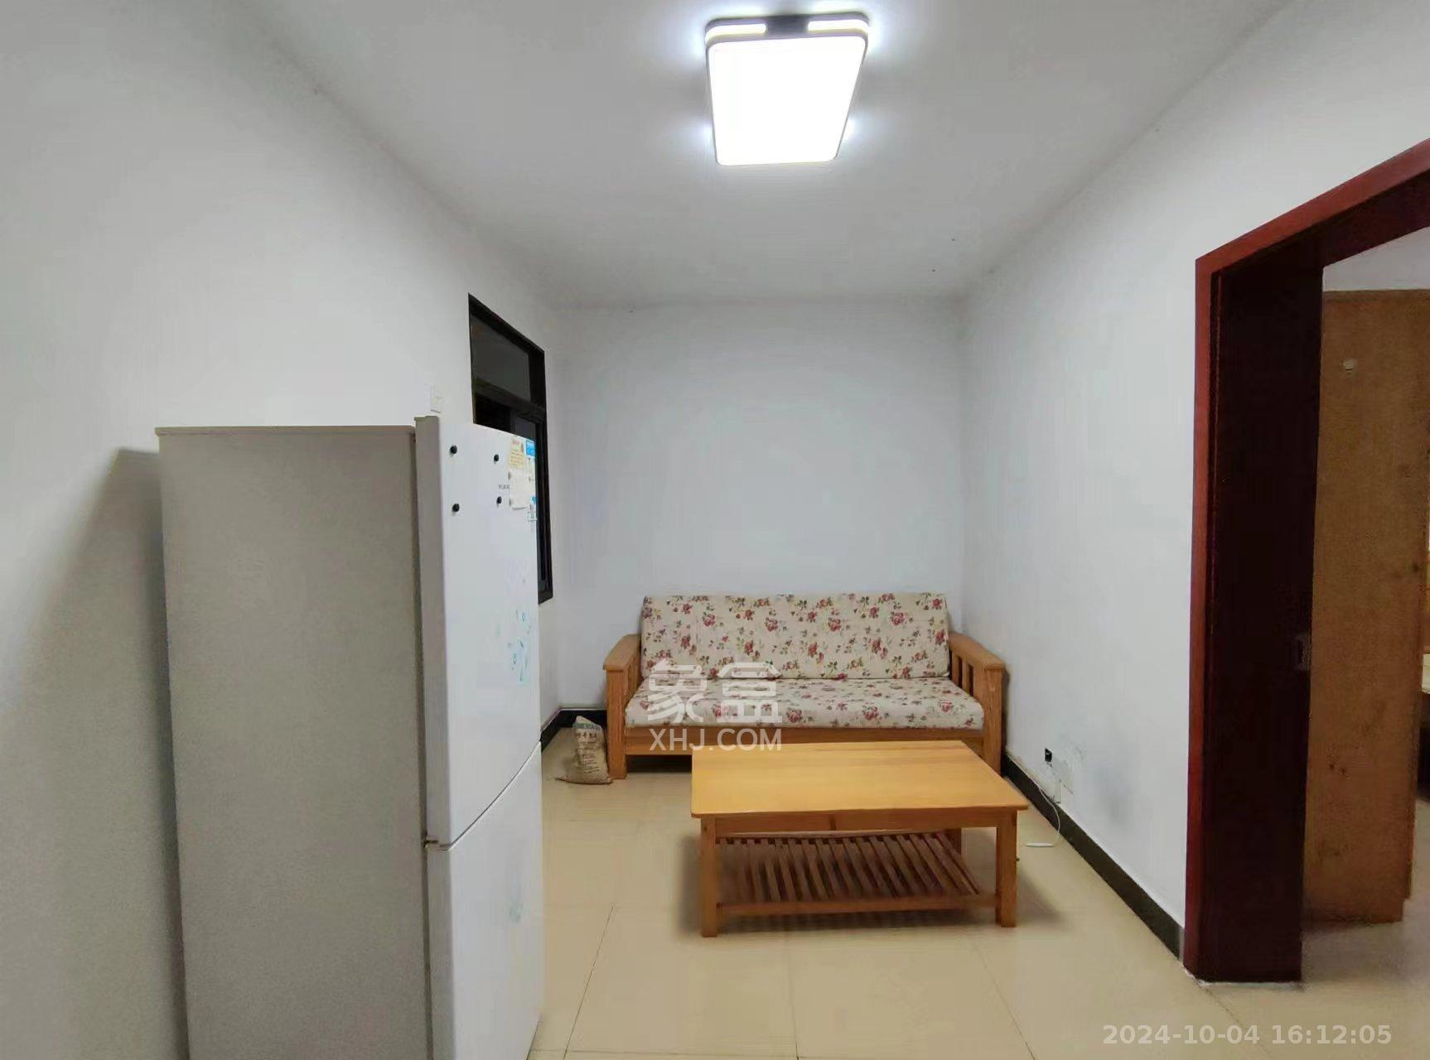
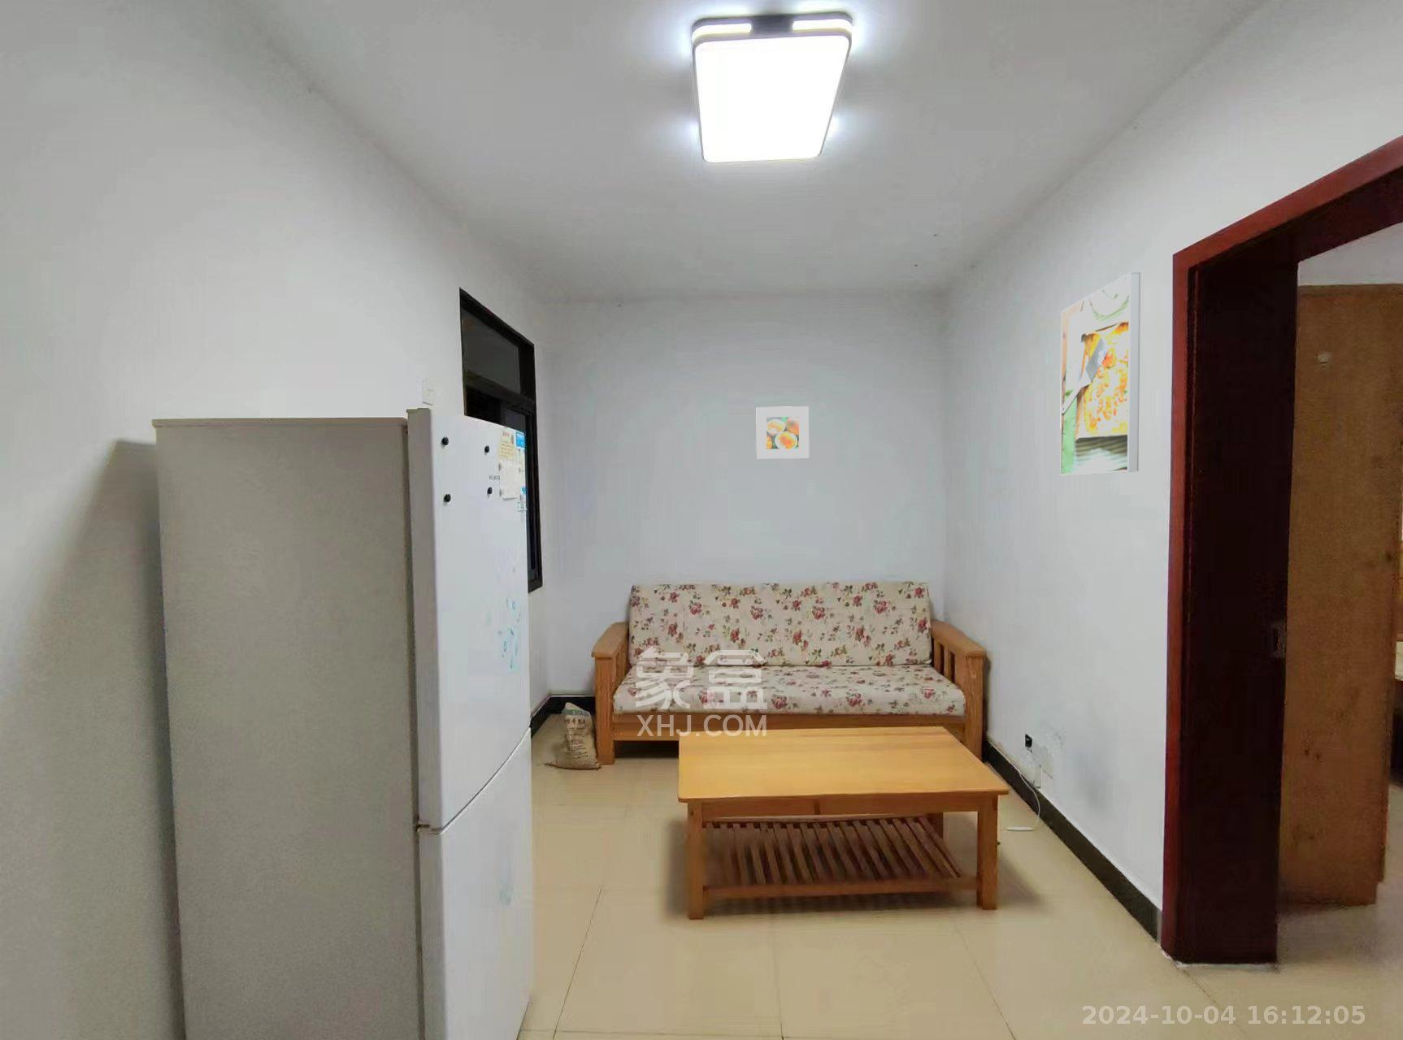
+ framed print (782, 433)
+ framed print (1096, 383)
